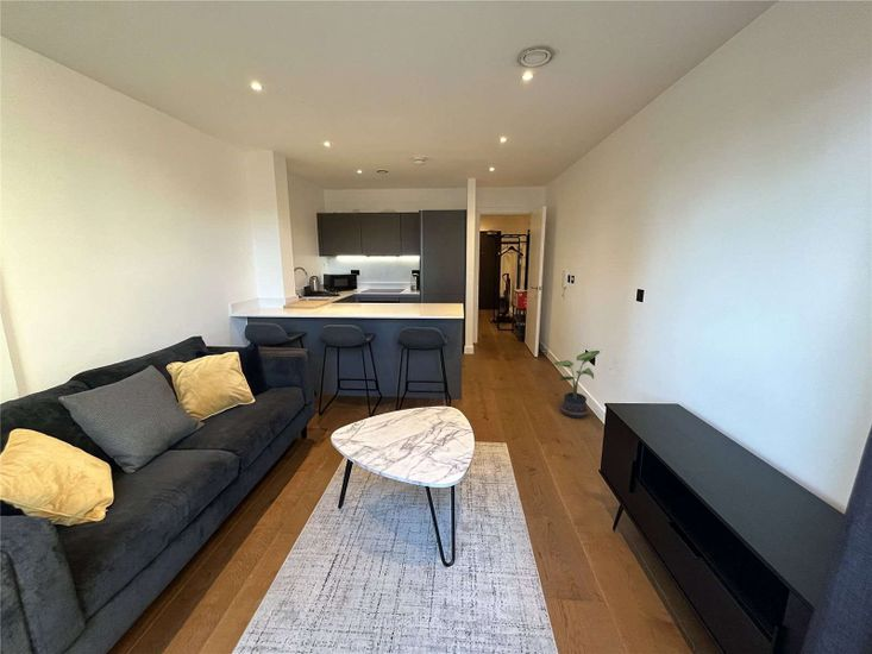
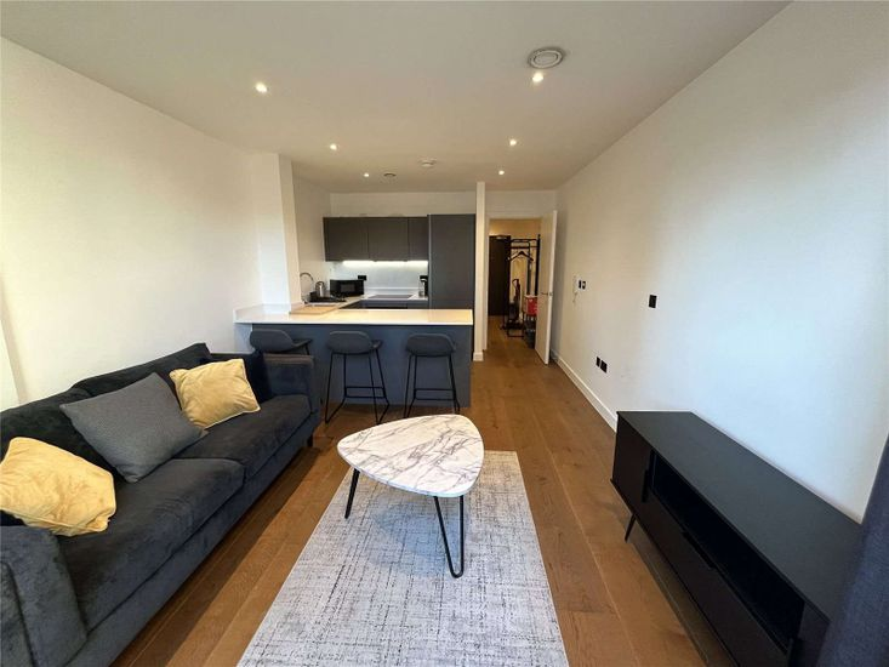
- potted plant (577, 383)
